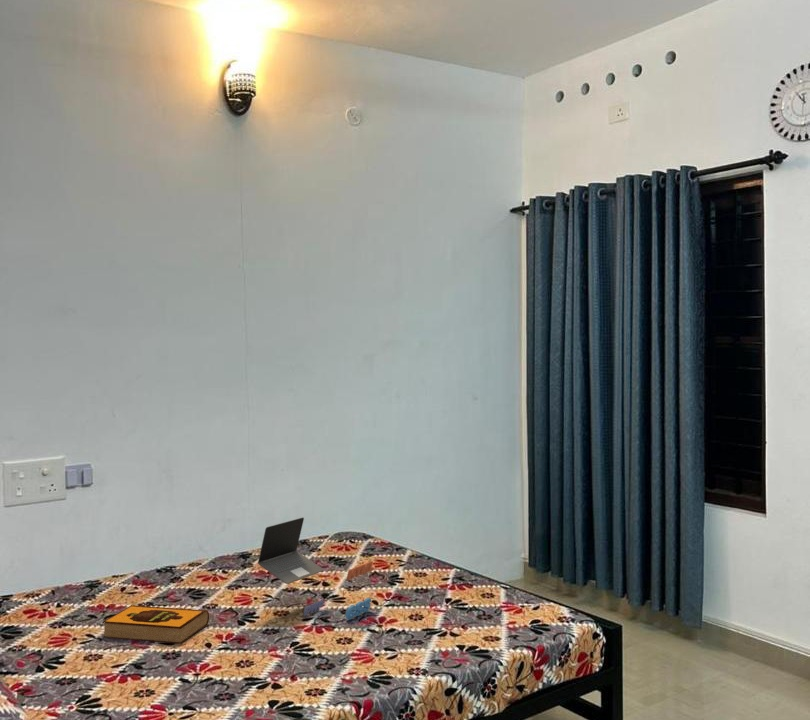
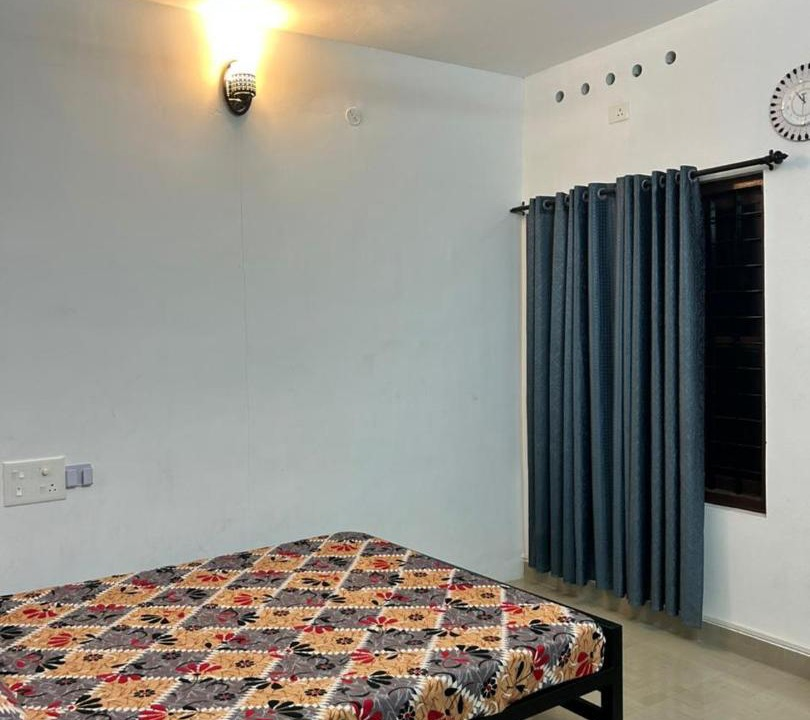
- hardback book (157, 622)
- laptop (315, 567)
